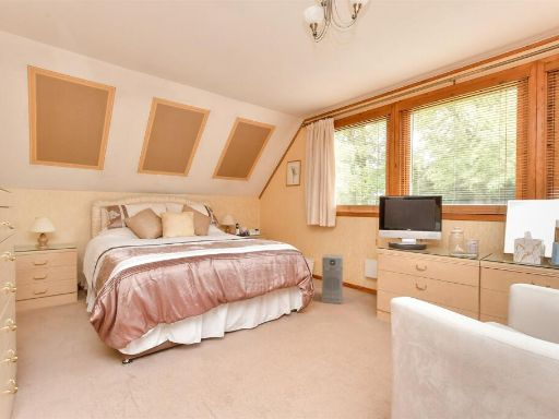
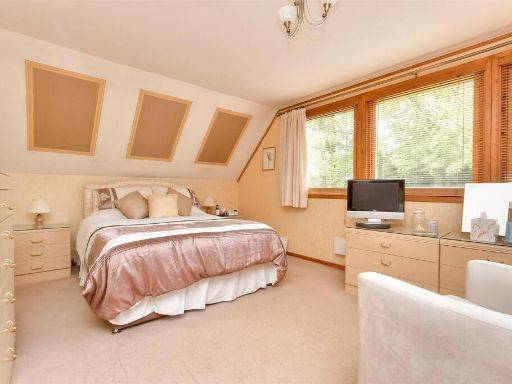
- air purifier (332, 277)
